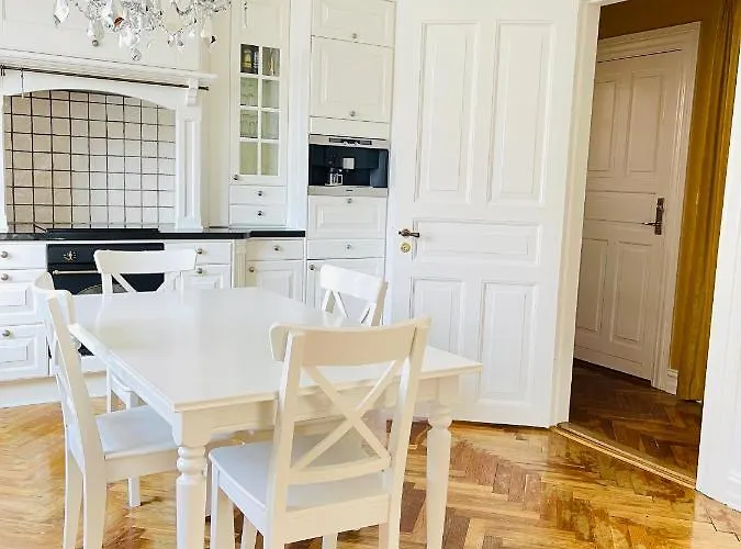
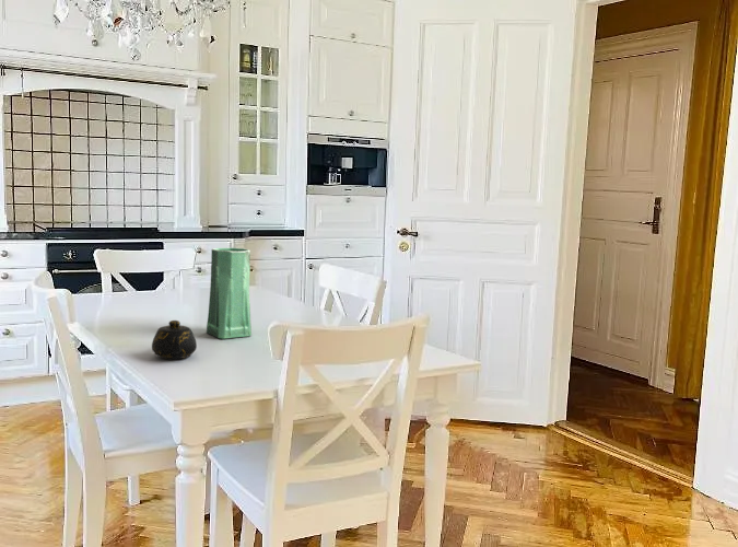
+ vase (230, 291)
+ teapot (174, 338)
